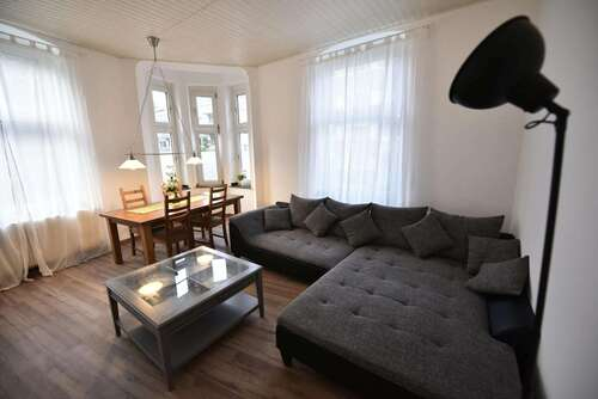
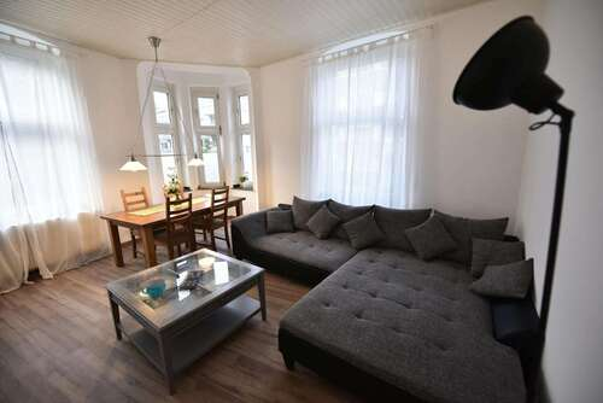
+ cup (154, 290)
+ remote control (192, 279)
